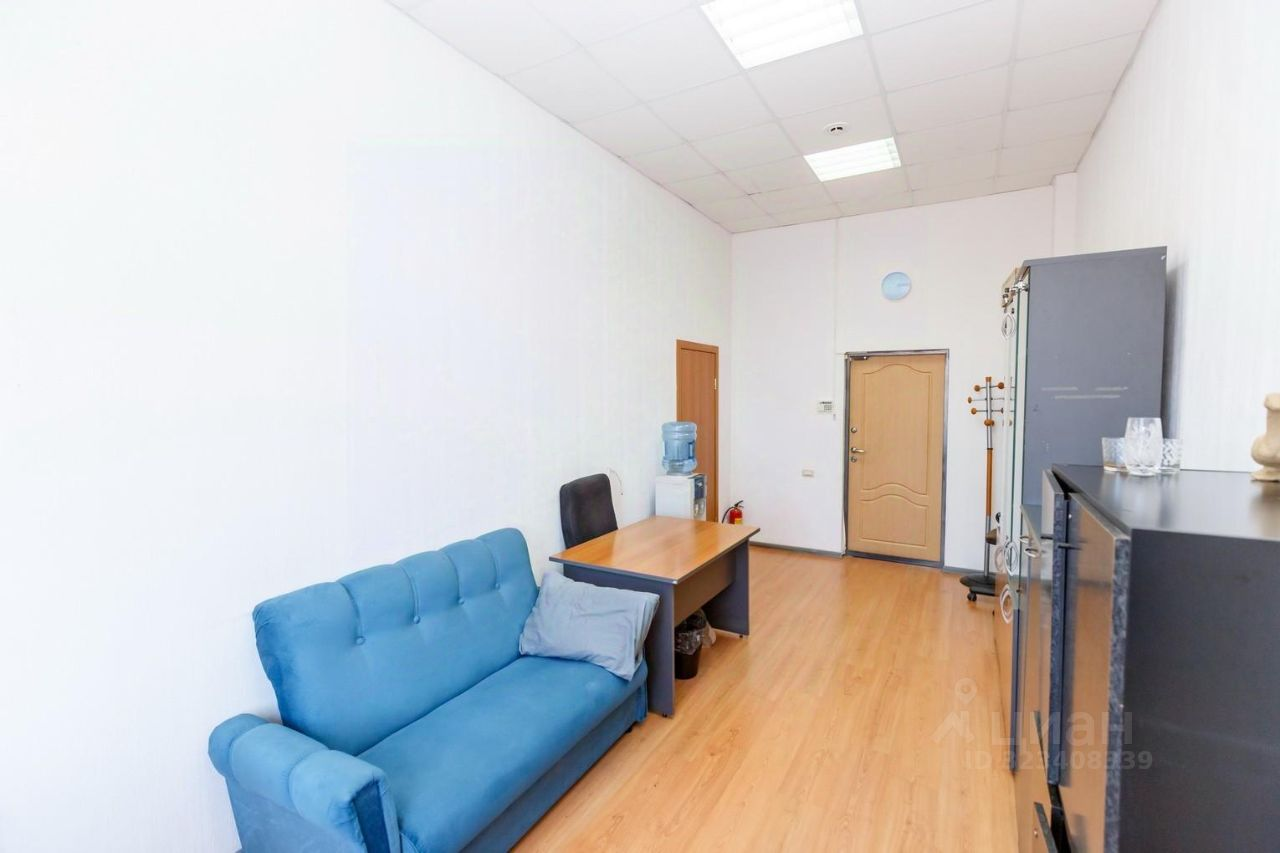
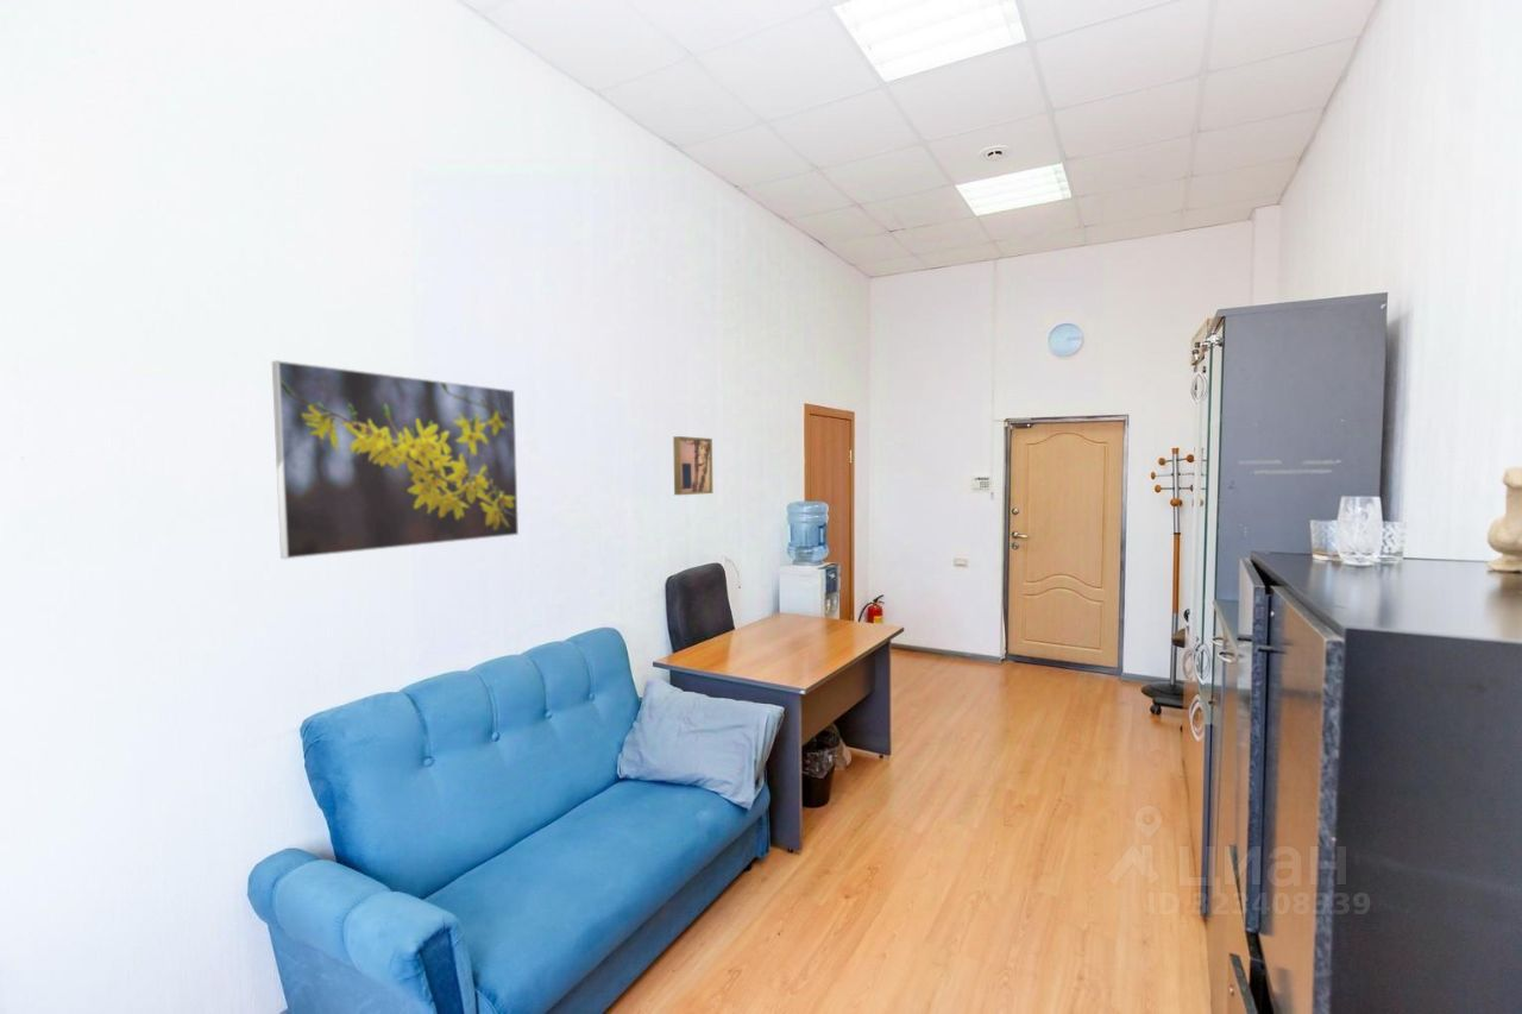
+ wall art (693, 465)
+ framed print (414, 461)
